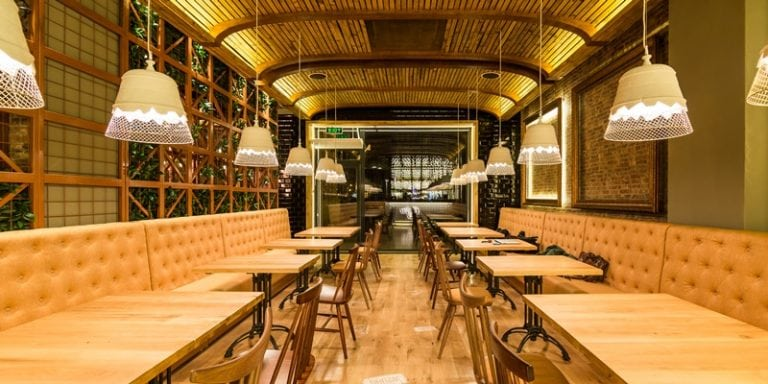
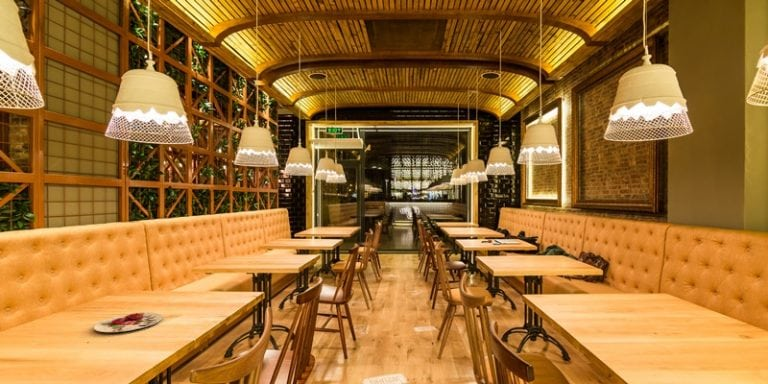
+ plate (129, 321)
